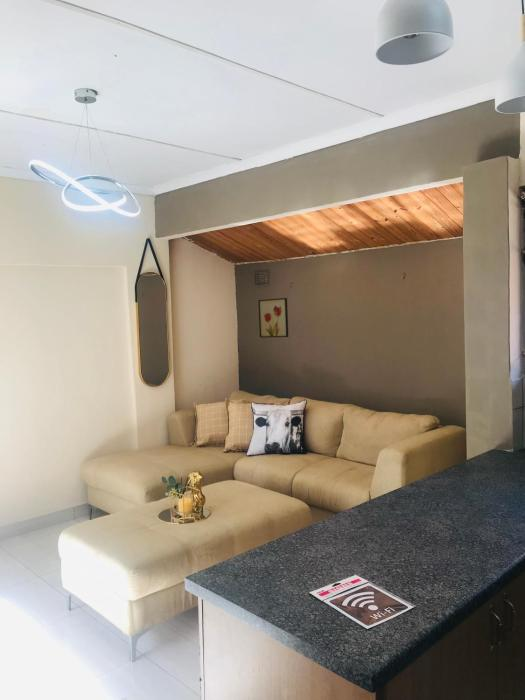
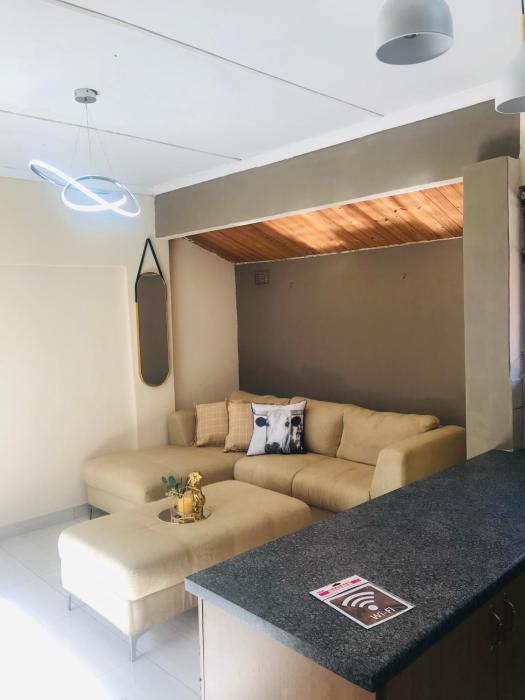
- wall art (273, 318)
